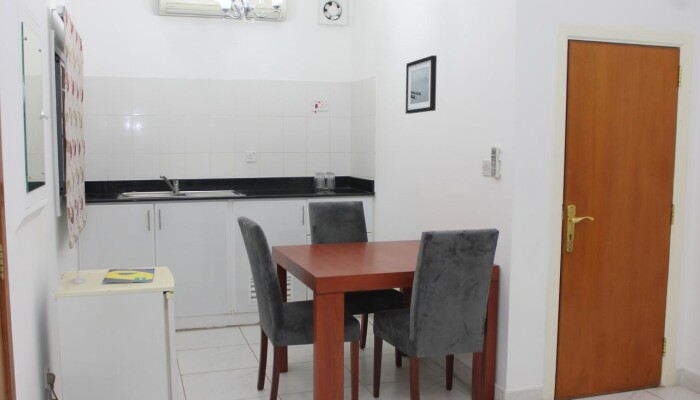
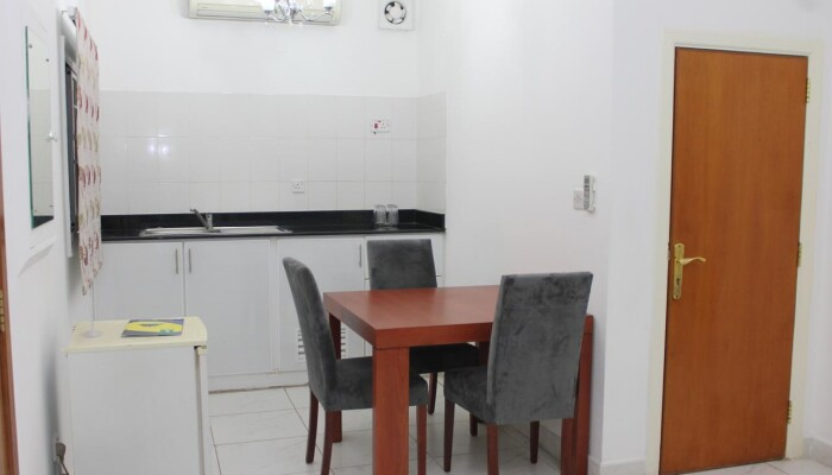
- wall art (420, 86)
